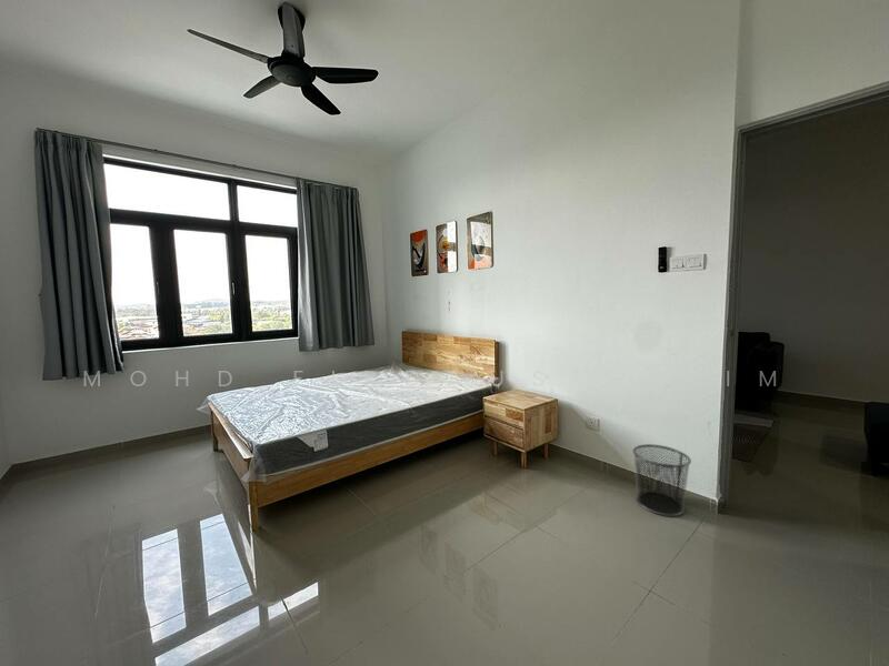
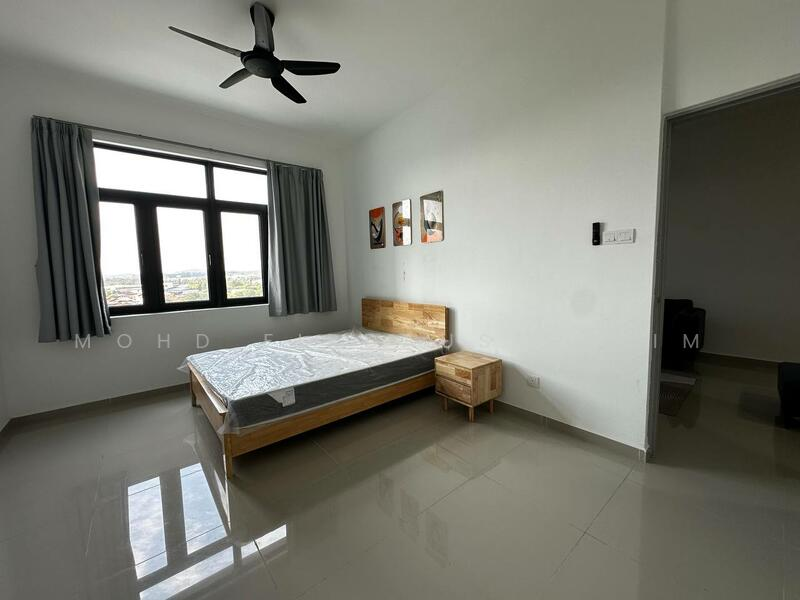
- waste bin (660, 478)
